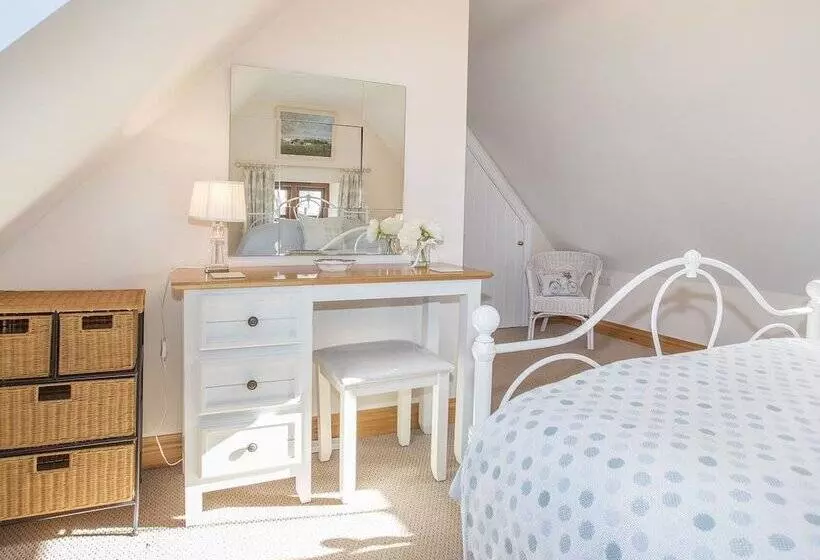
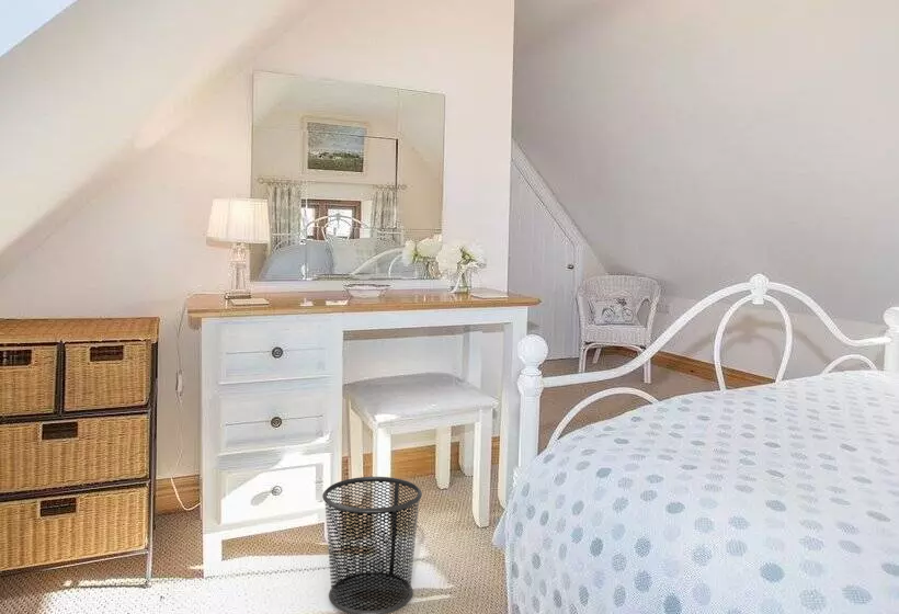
+ waste bin (372, 543)
